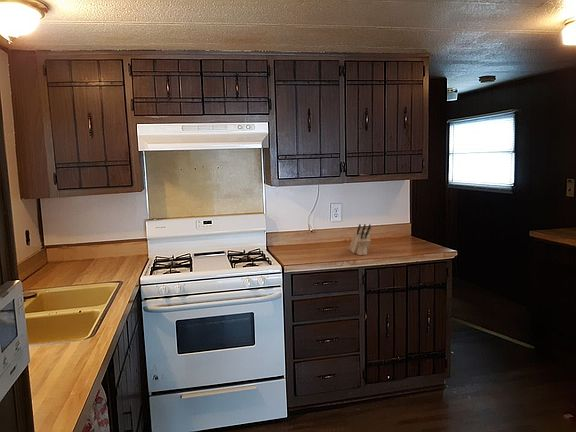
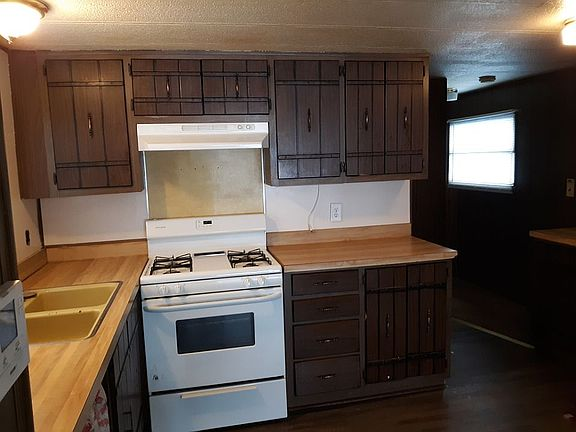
- knife block (360, 237)
